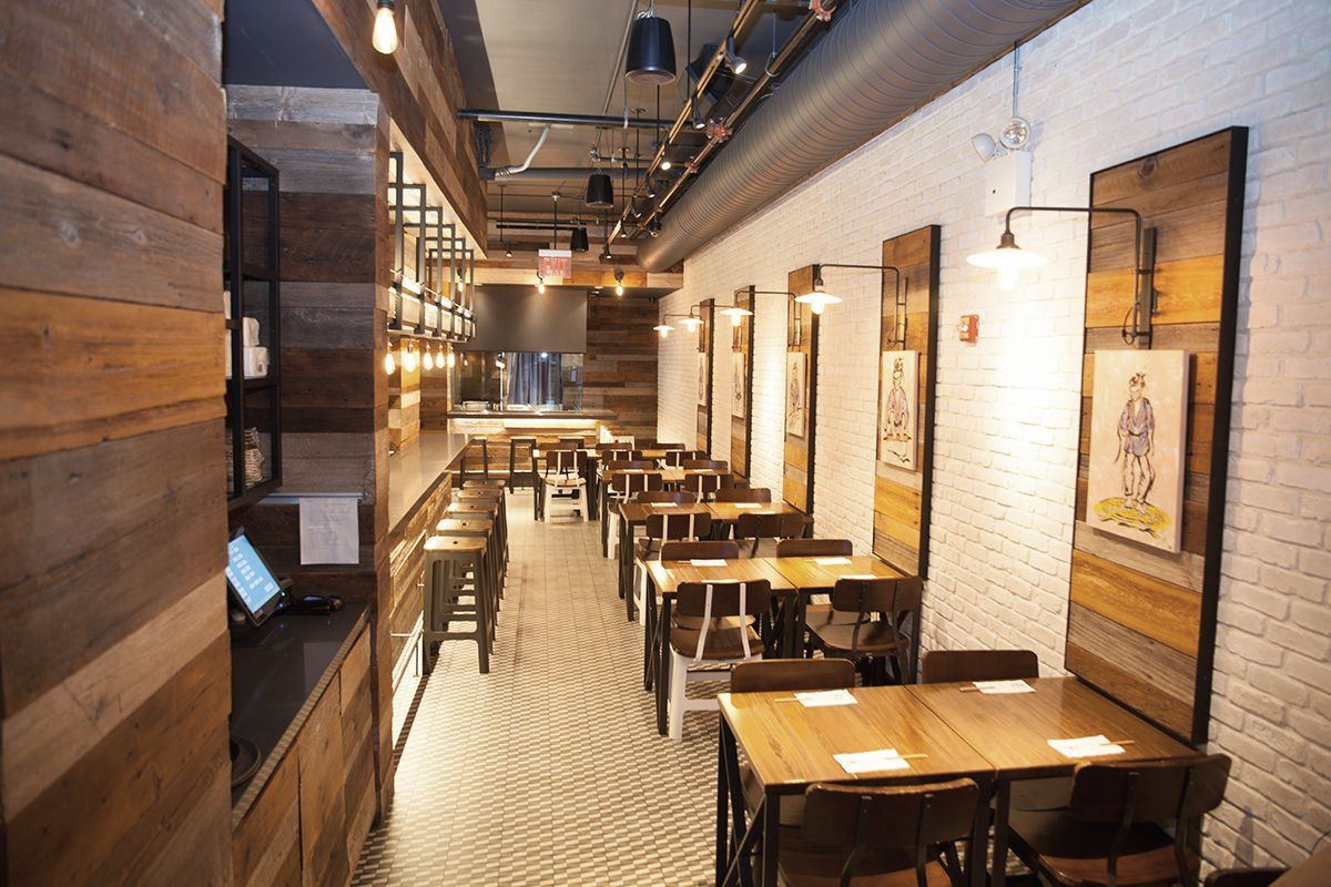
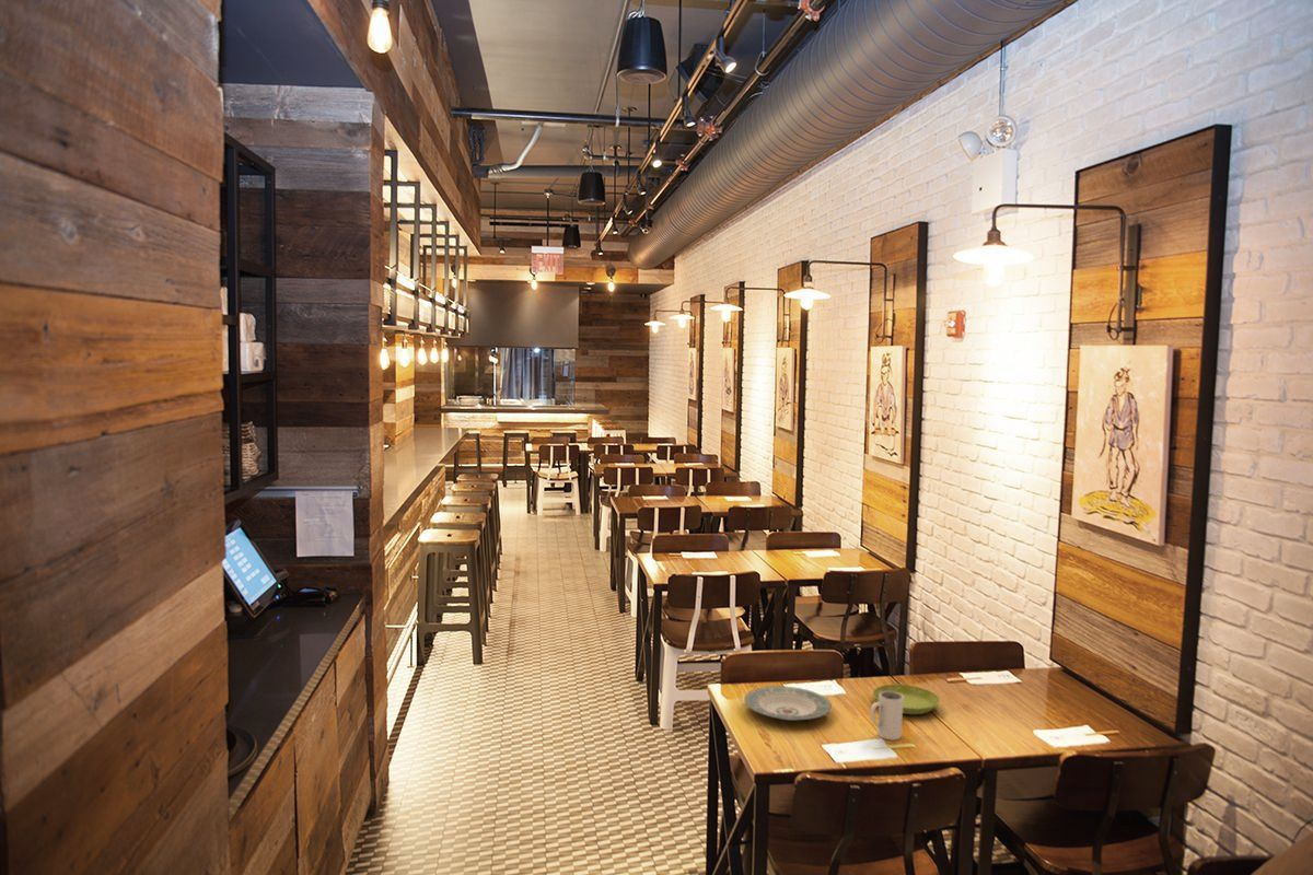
+ mug (885, 715)
+ plate (787, 707)
+ saucer (905, 700)
